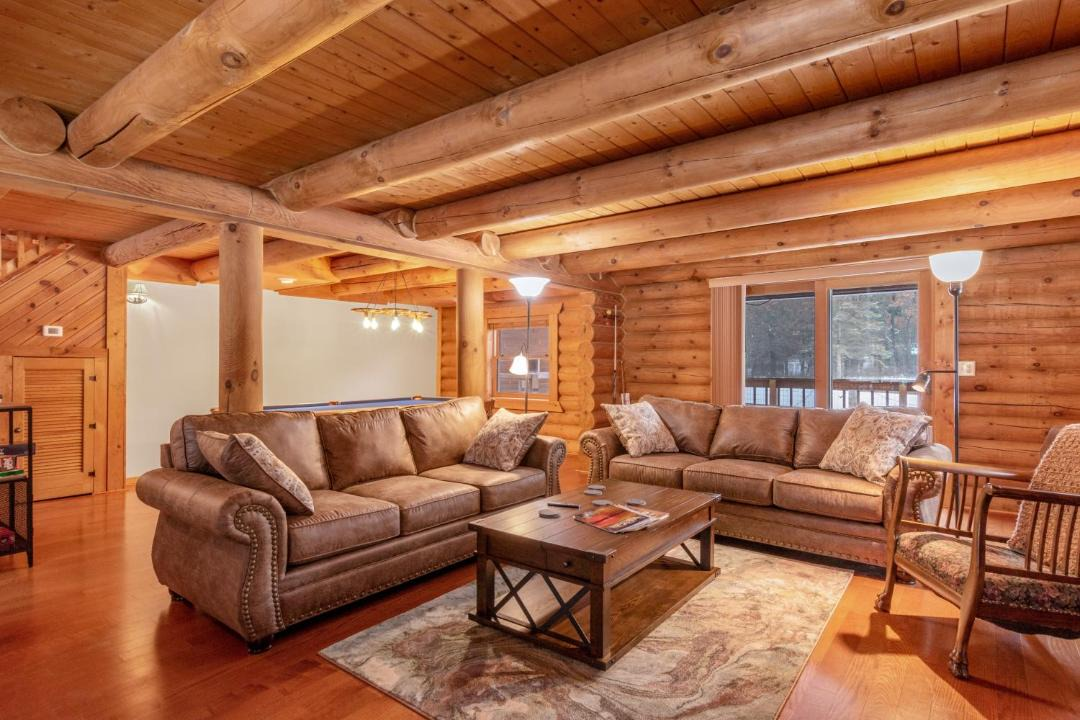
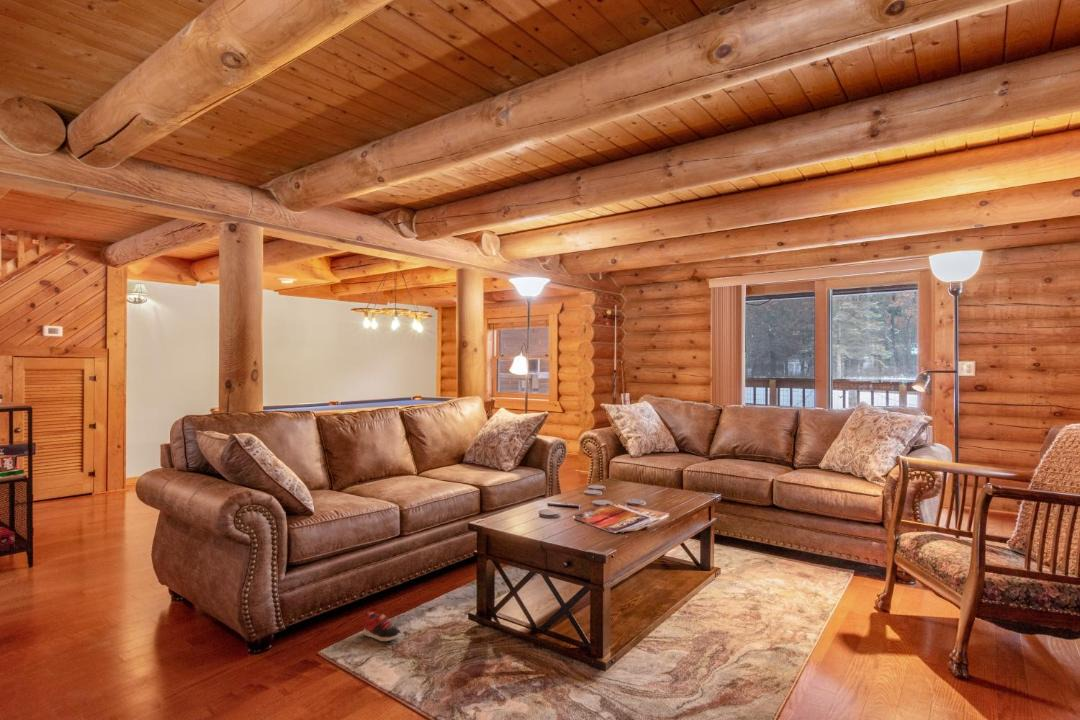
+ shoe (381, 626)
